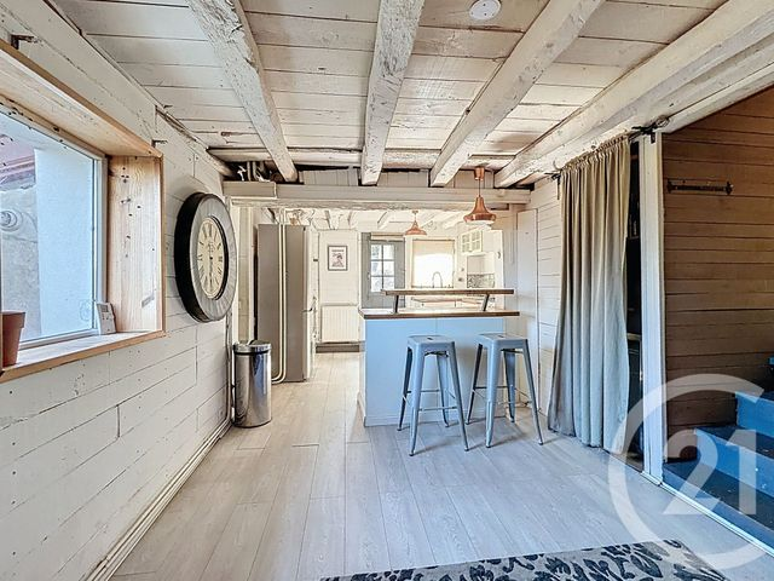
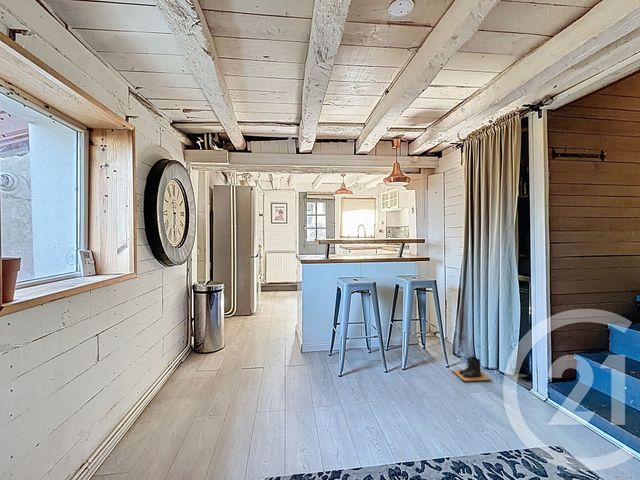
+ boots (471, 367)
